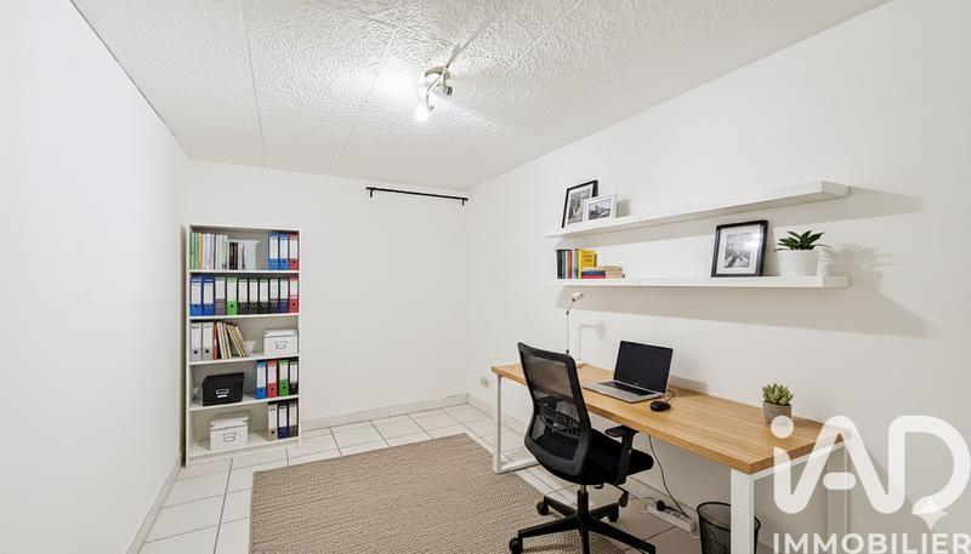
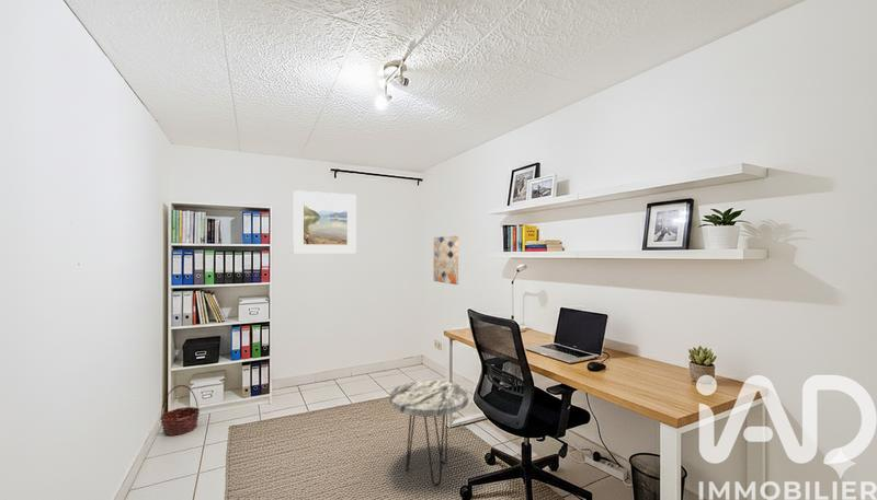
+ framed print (326, 223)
+ wall art (445, 259)
+ side table (428, 434)
+ basket (180, 408)
